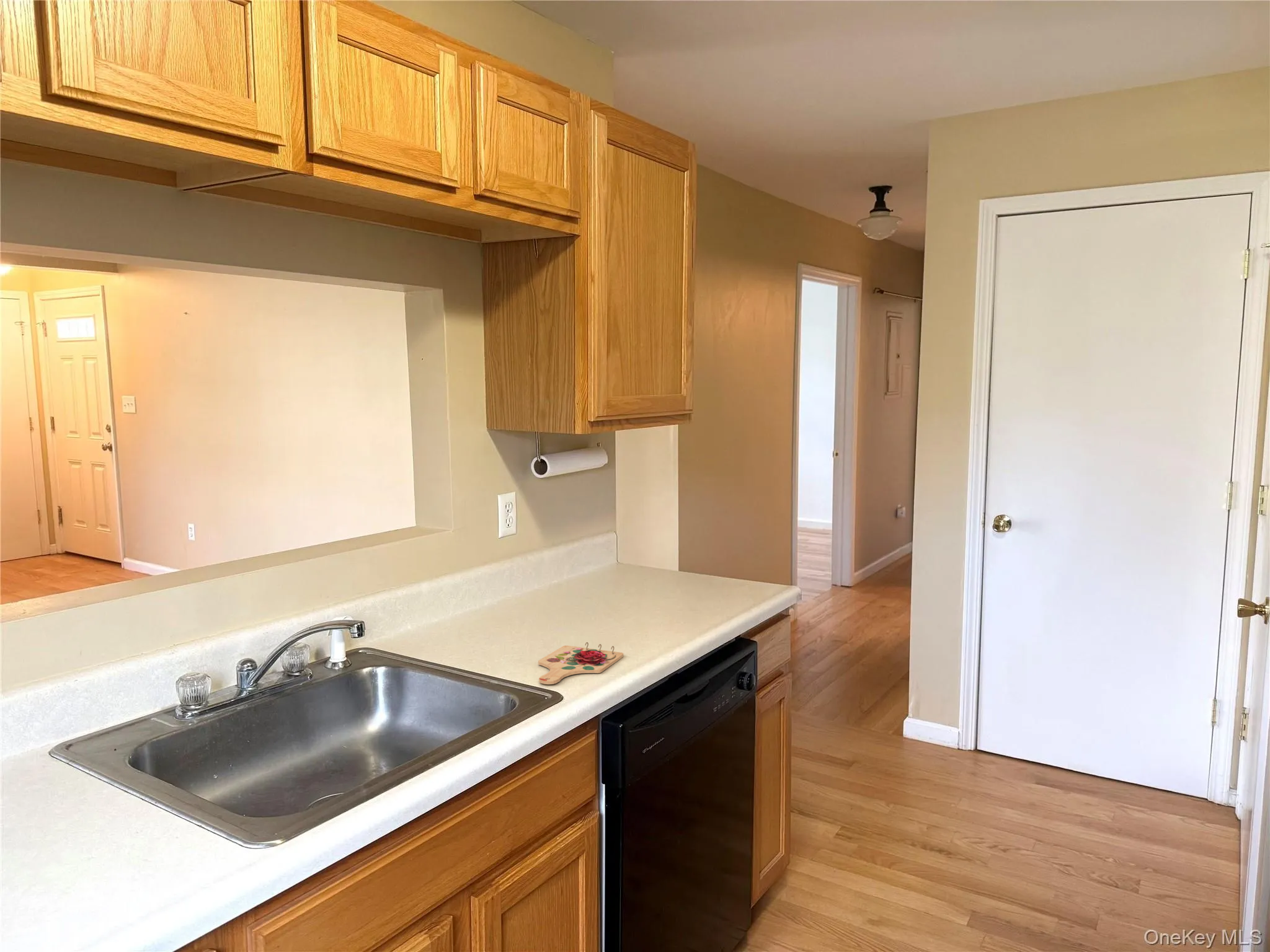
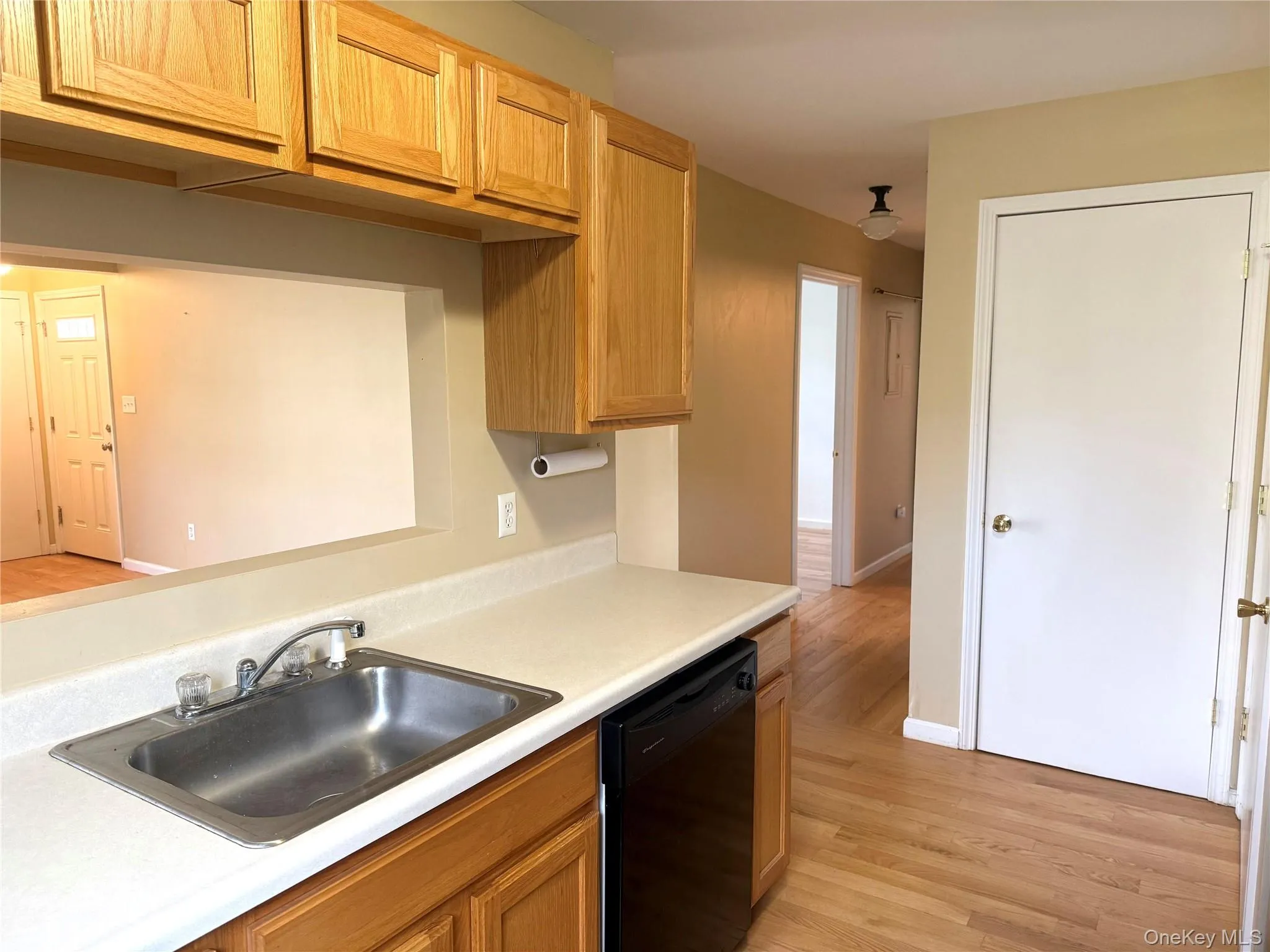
- cutting board (571, 661)
